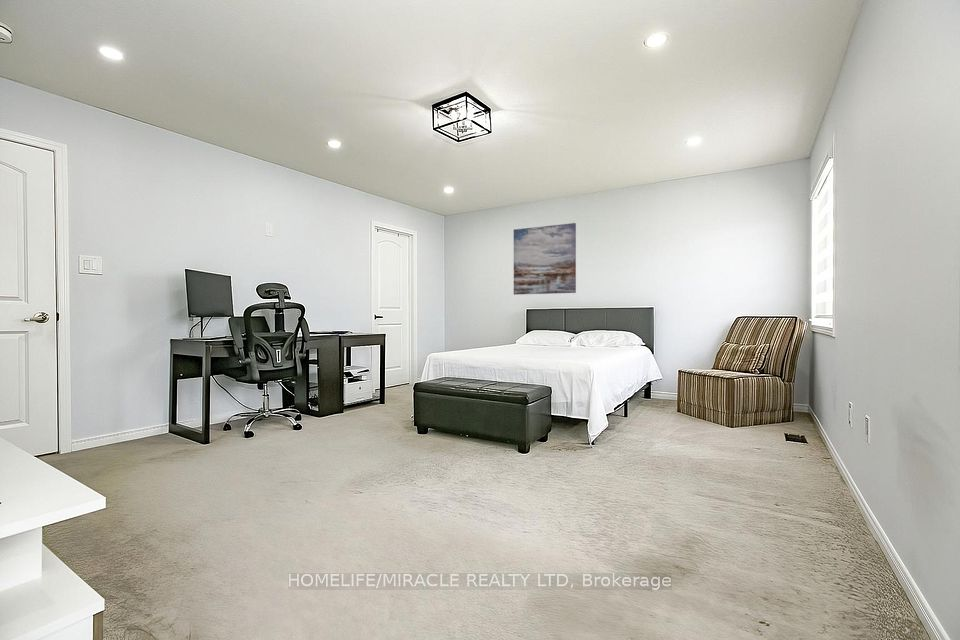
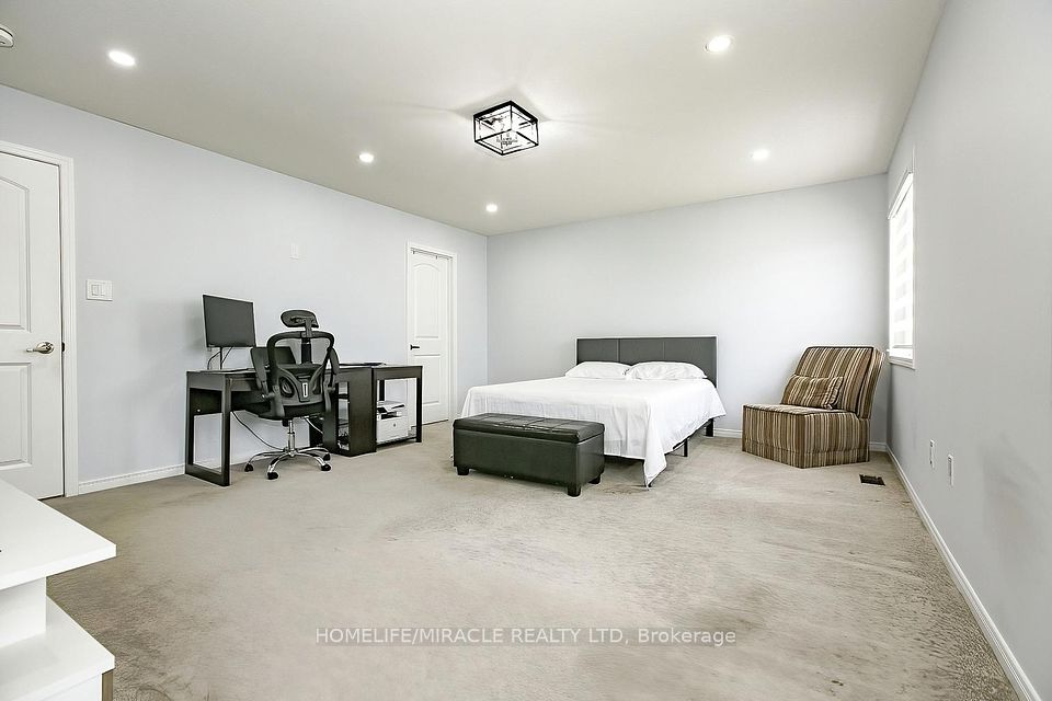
- wall art (543, 260)
